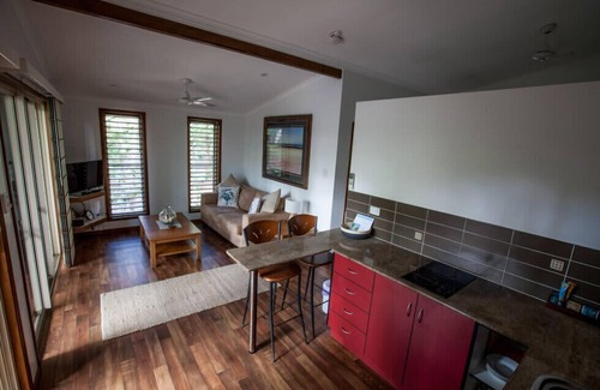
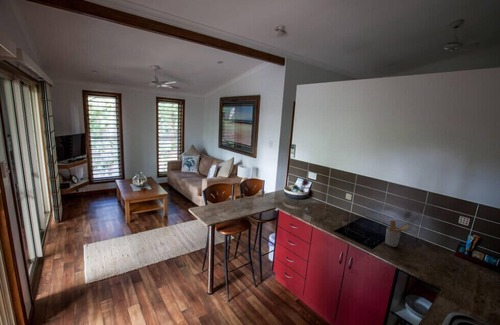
+ flower (301, 192)
+ utensil holder (396, 234)
